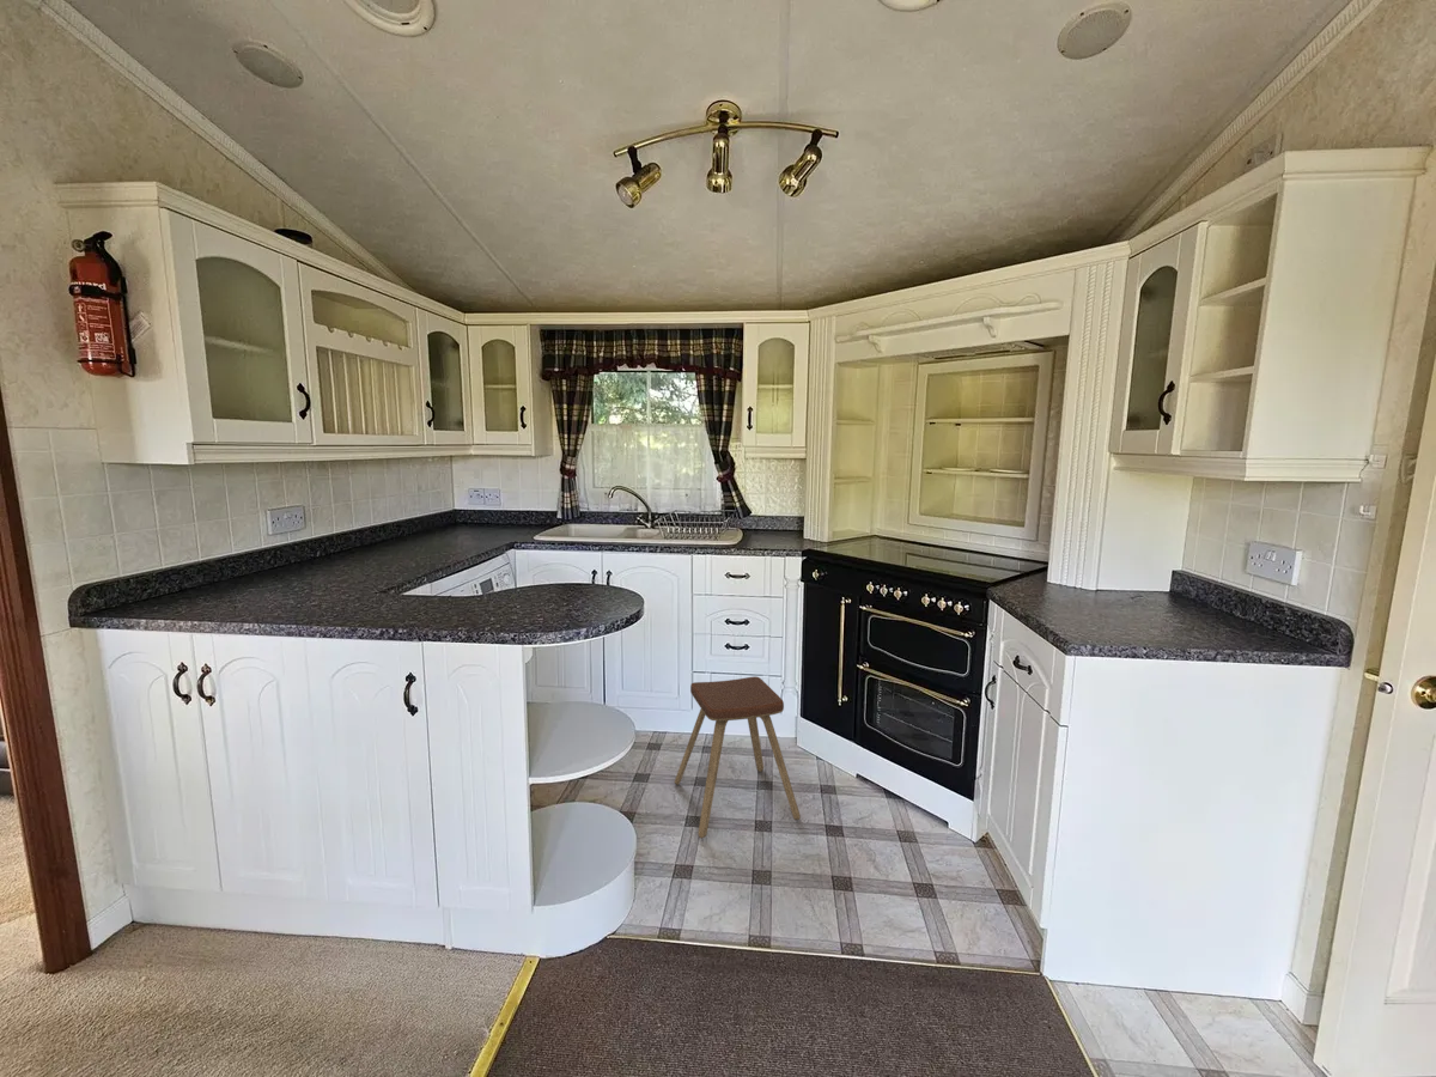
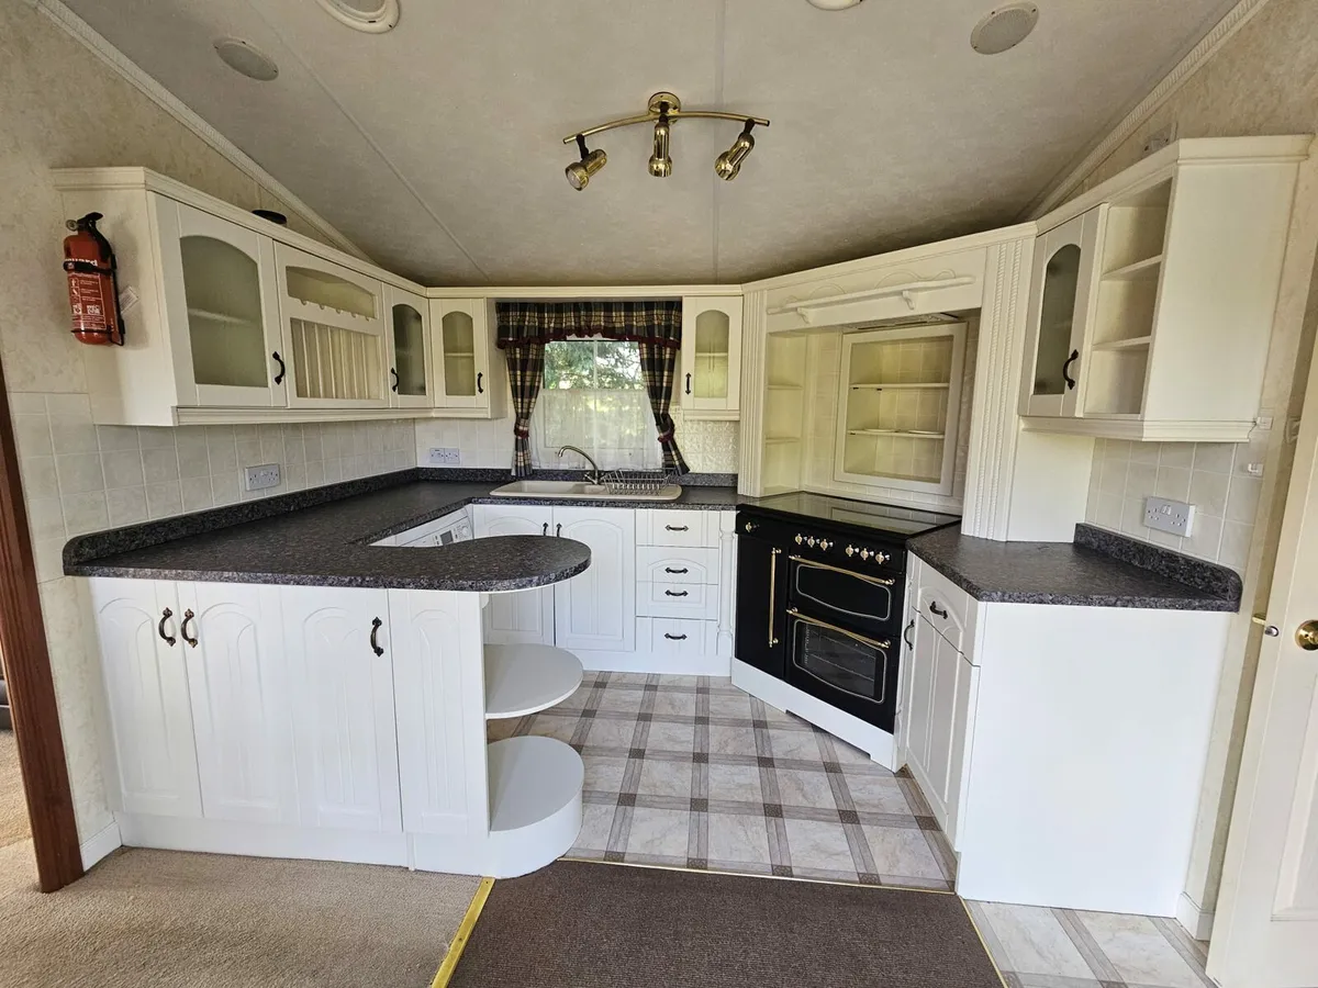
- music stool (722, 744)
